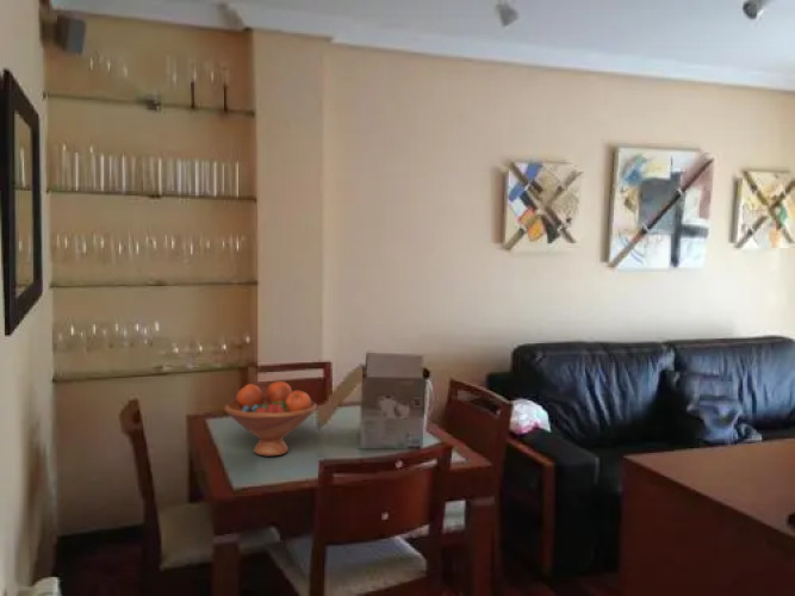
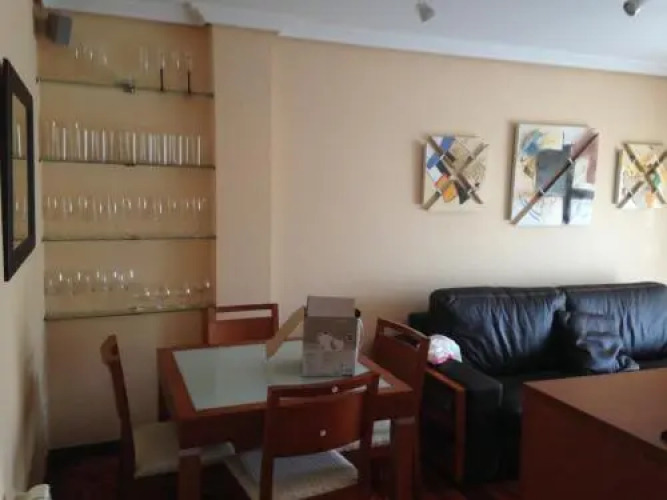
- fruit bowl (271, 418)
